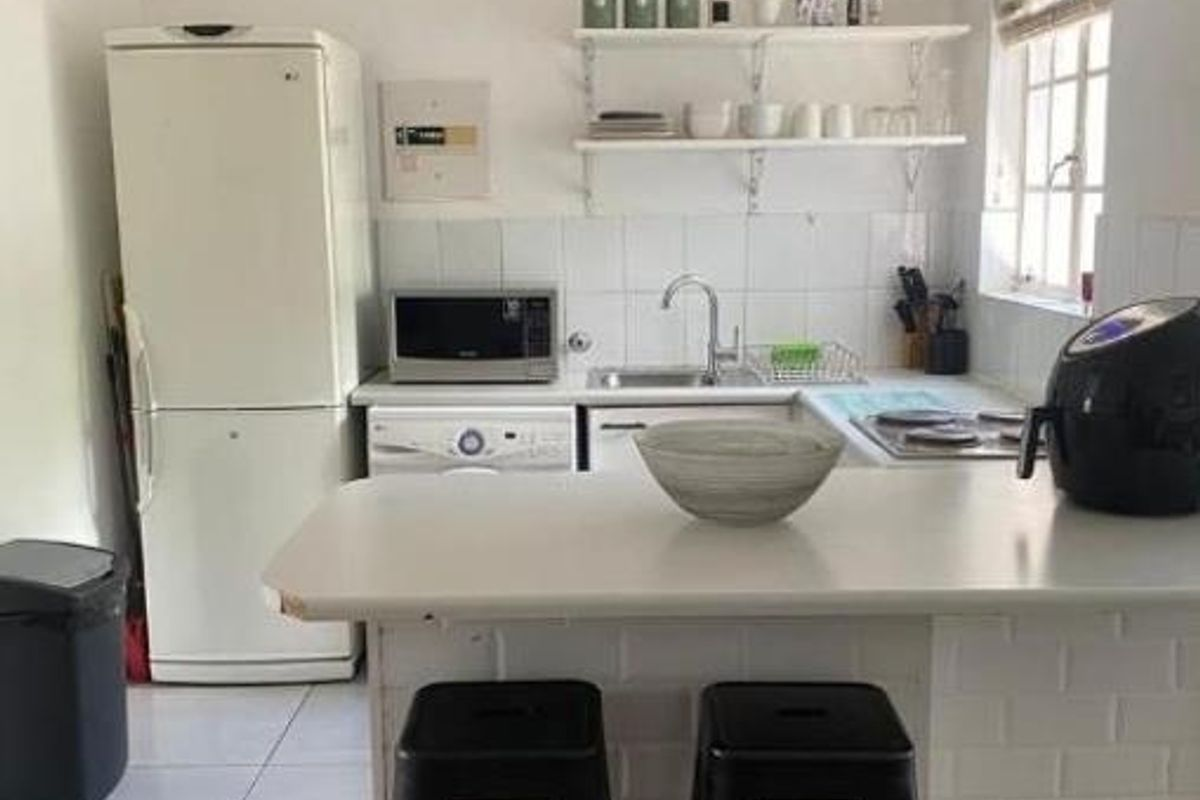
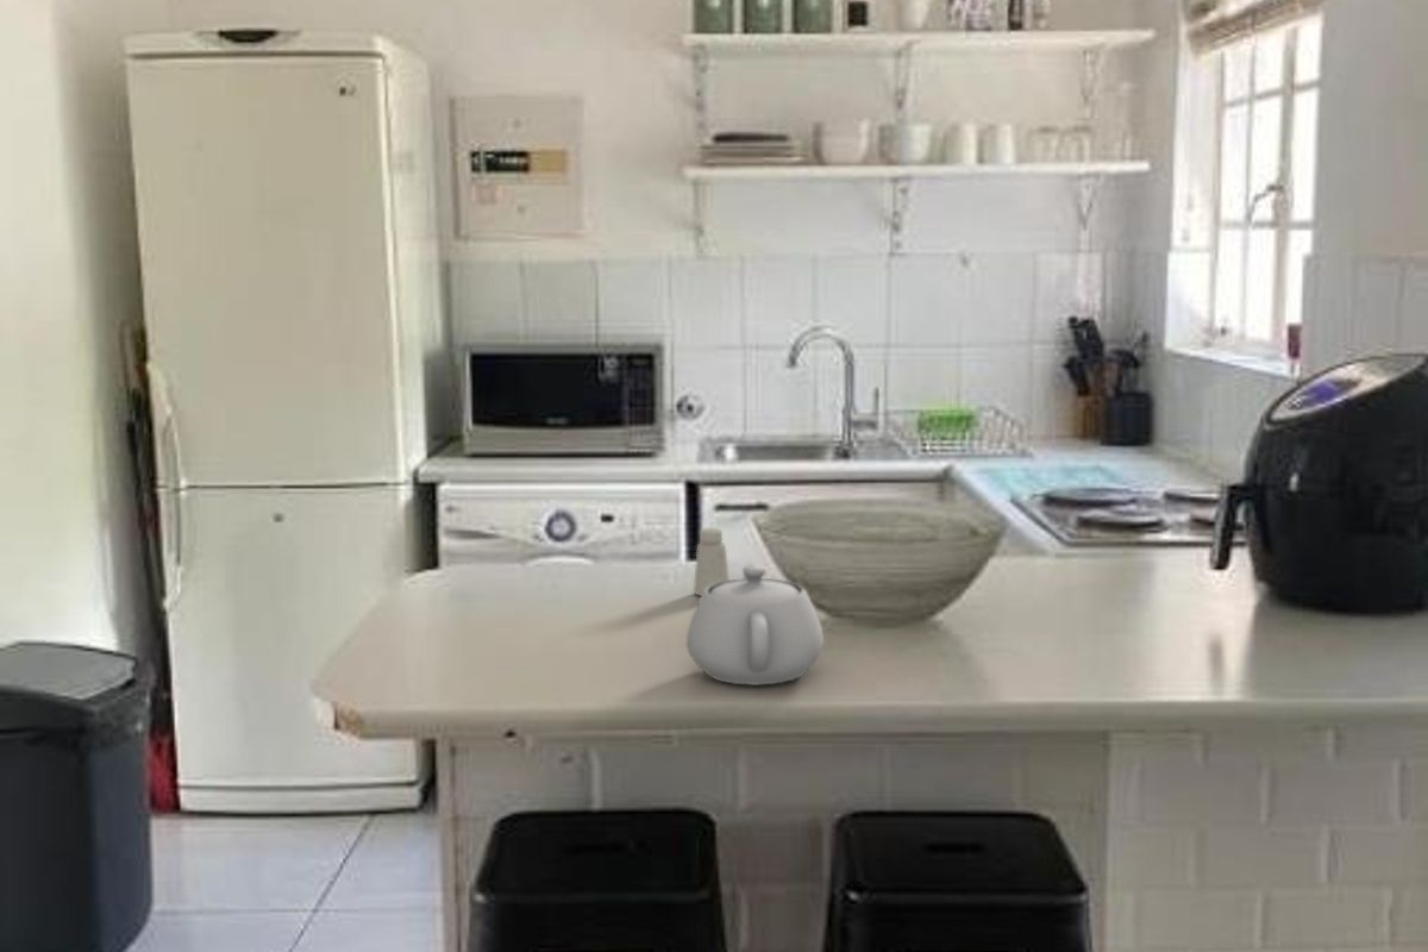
+ teapot (754, 618)
+ saltshaker (712, 560)
